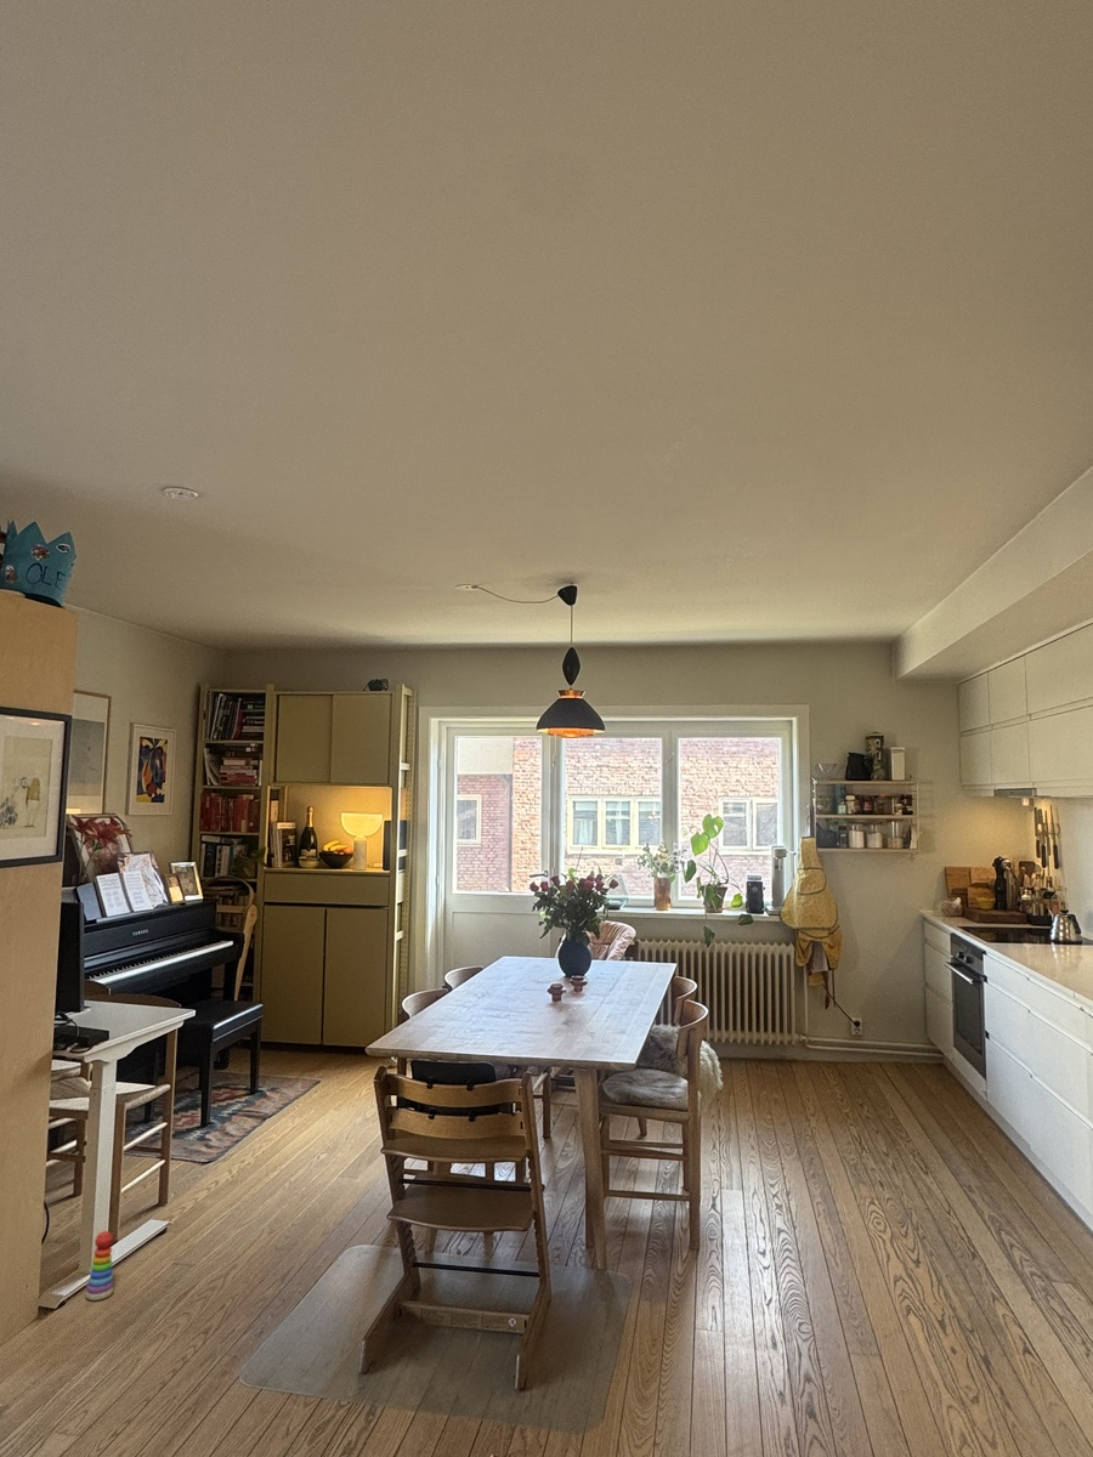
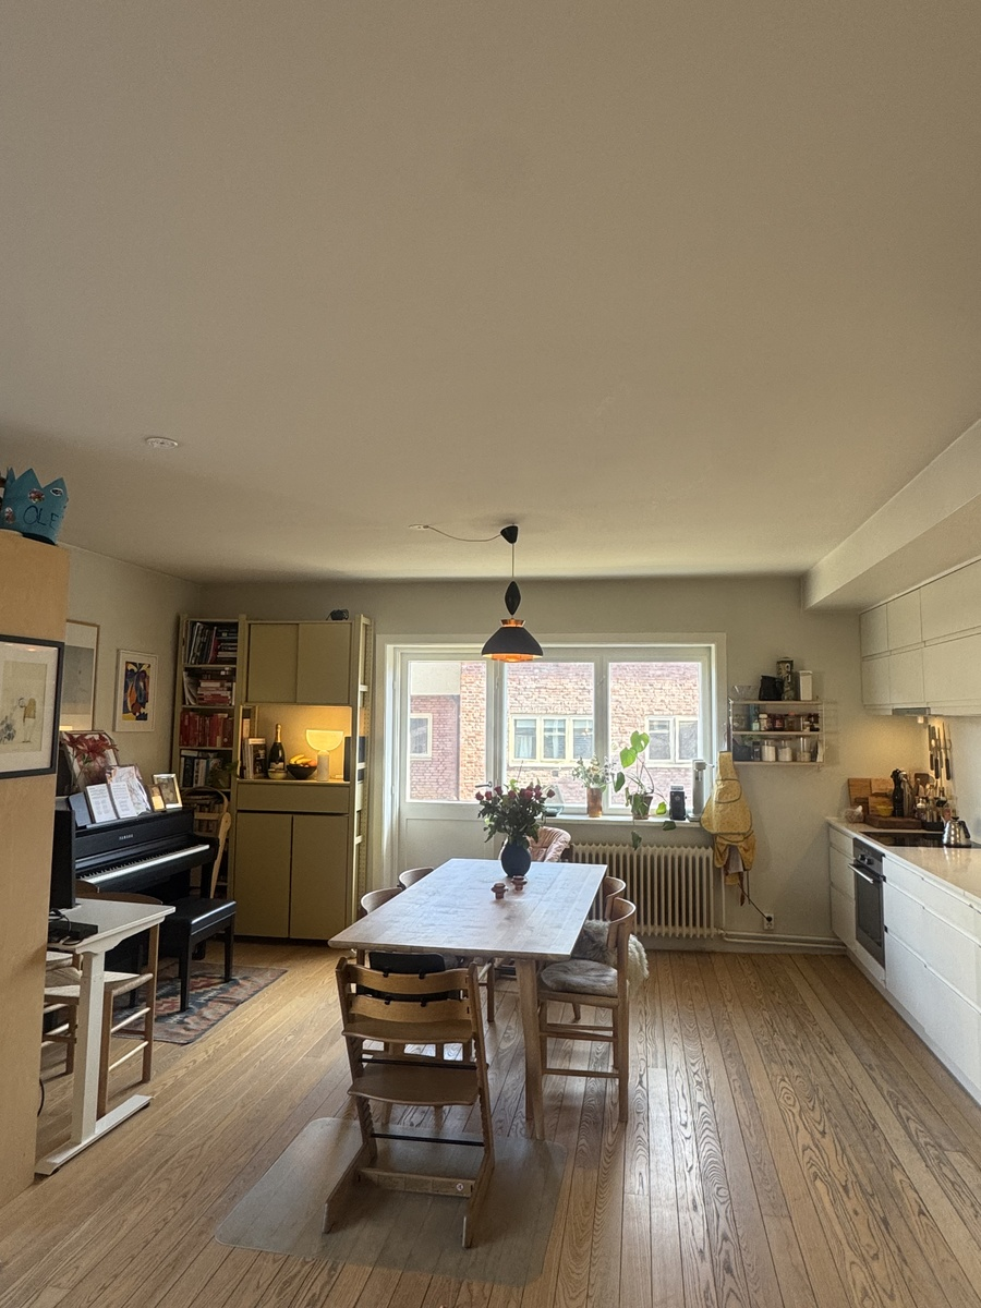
- stacking toy (101, 1263)
